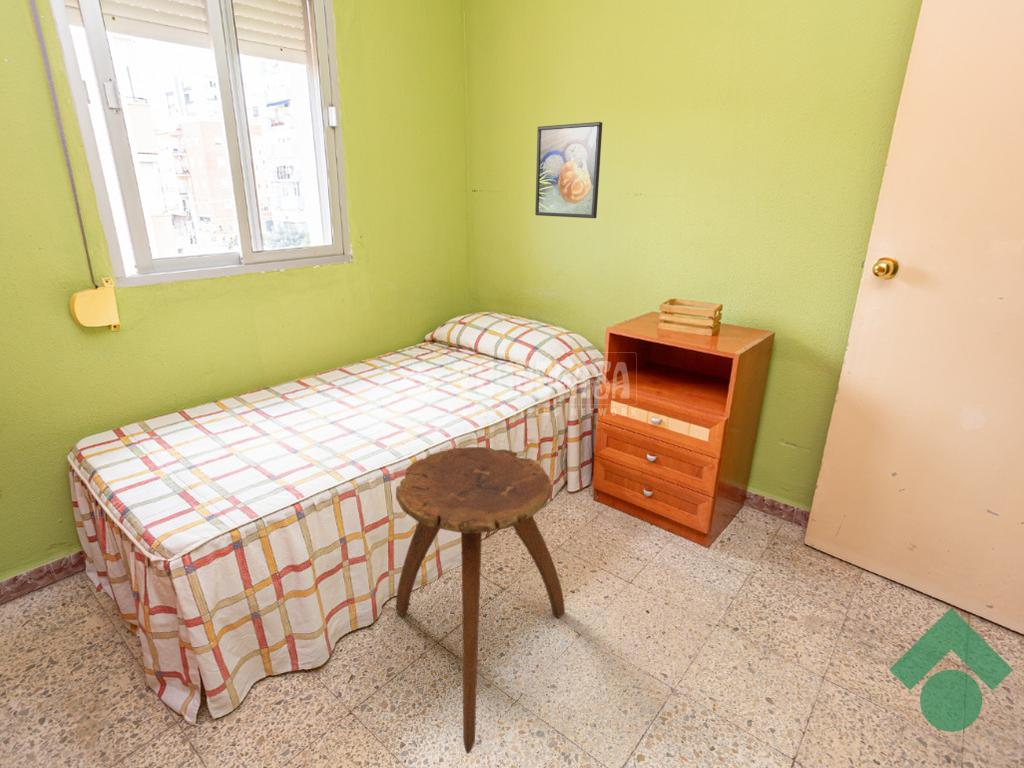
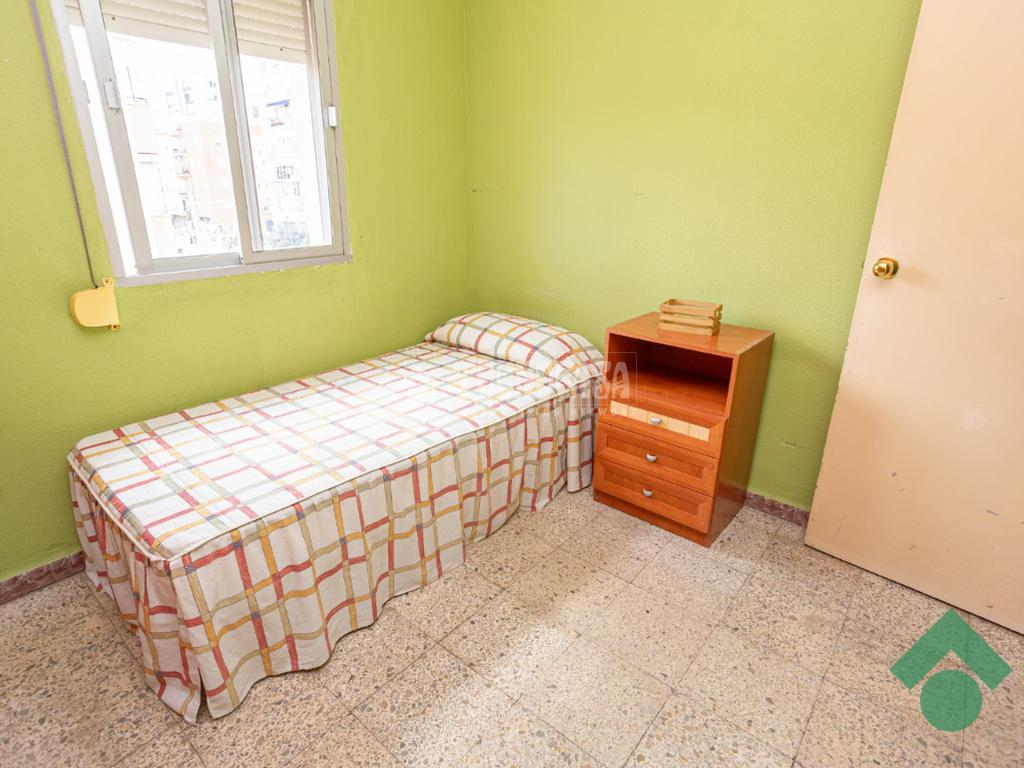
- stool (468, 557)
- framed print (566, 171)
